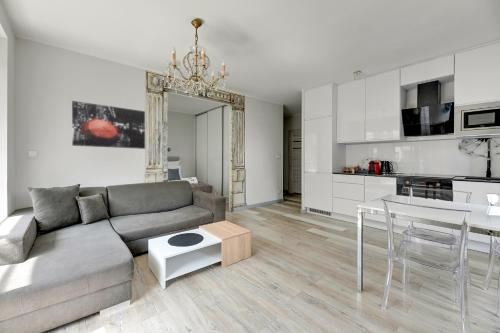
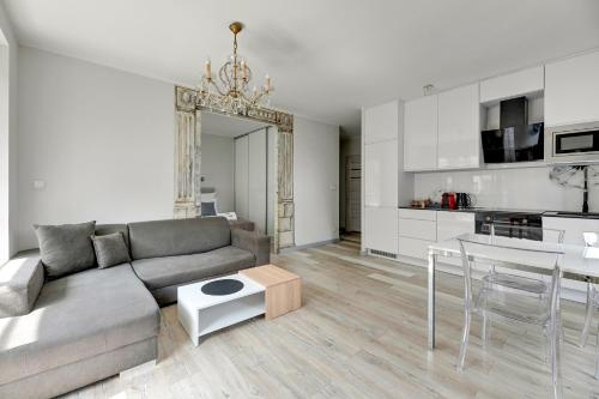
- wall art (111, 127)
